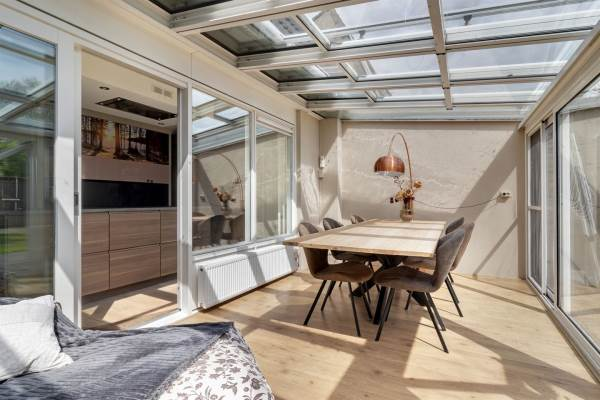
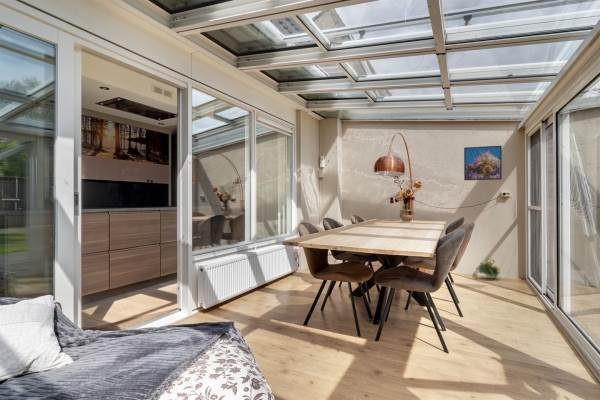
+ flowering plant (487, 268)
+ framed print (482, 163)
